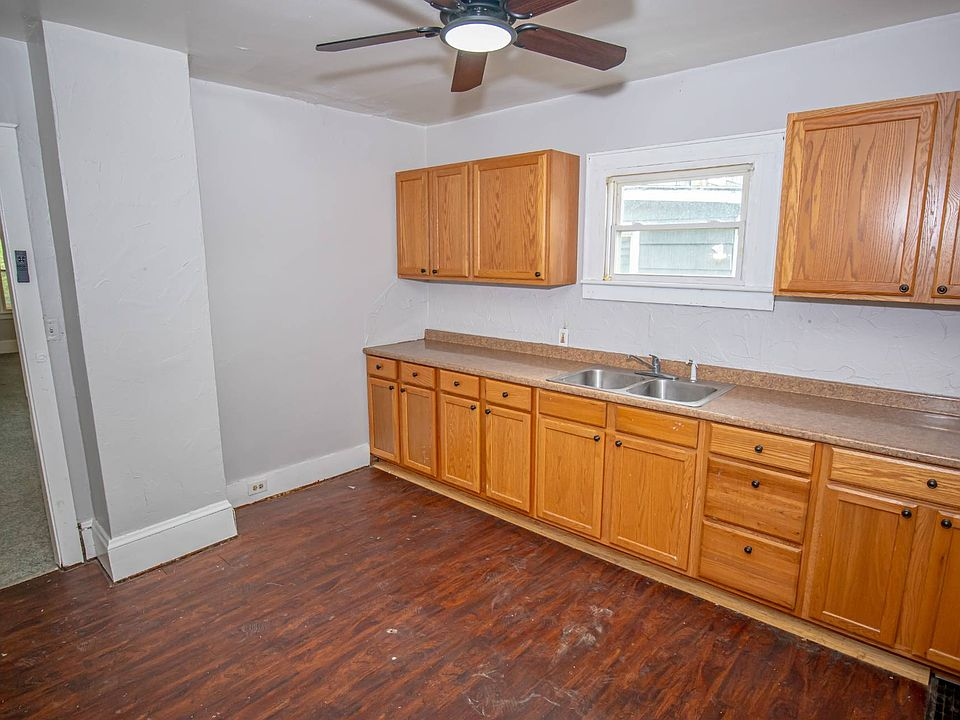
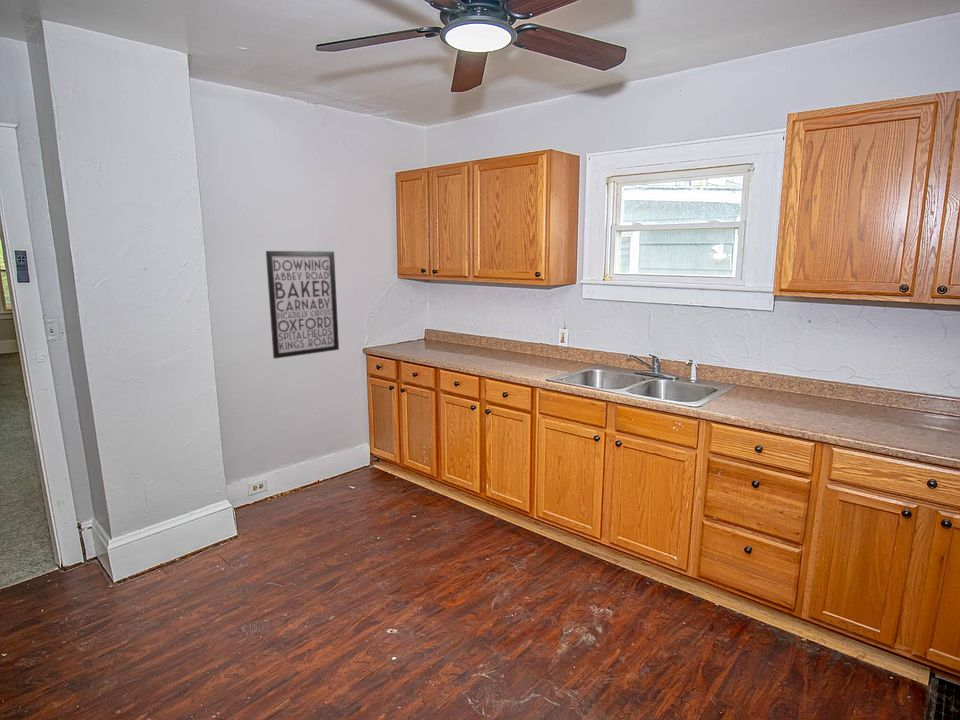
+ wall art (304, 303)
